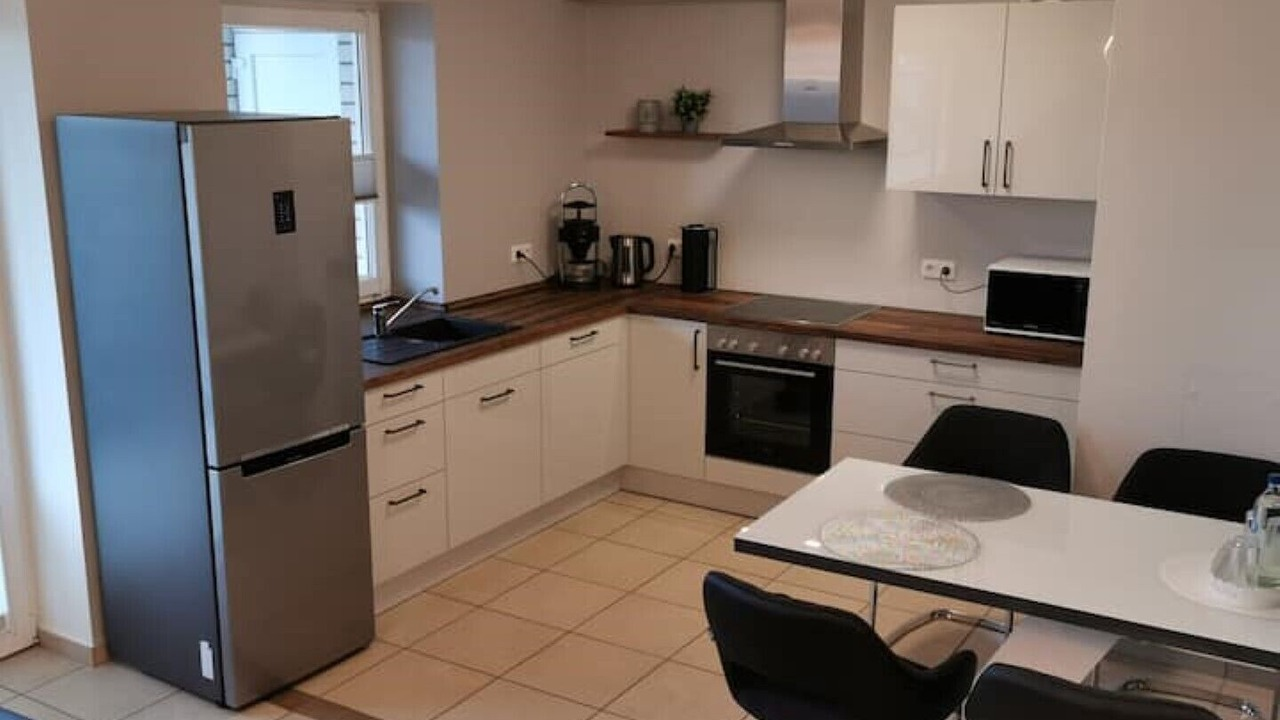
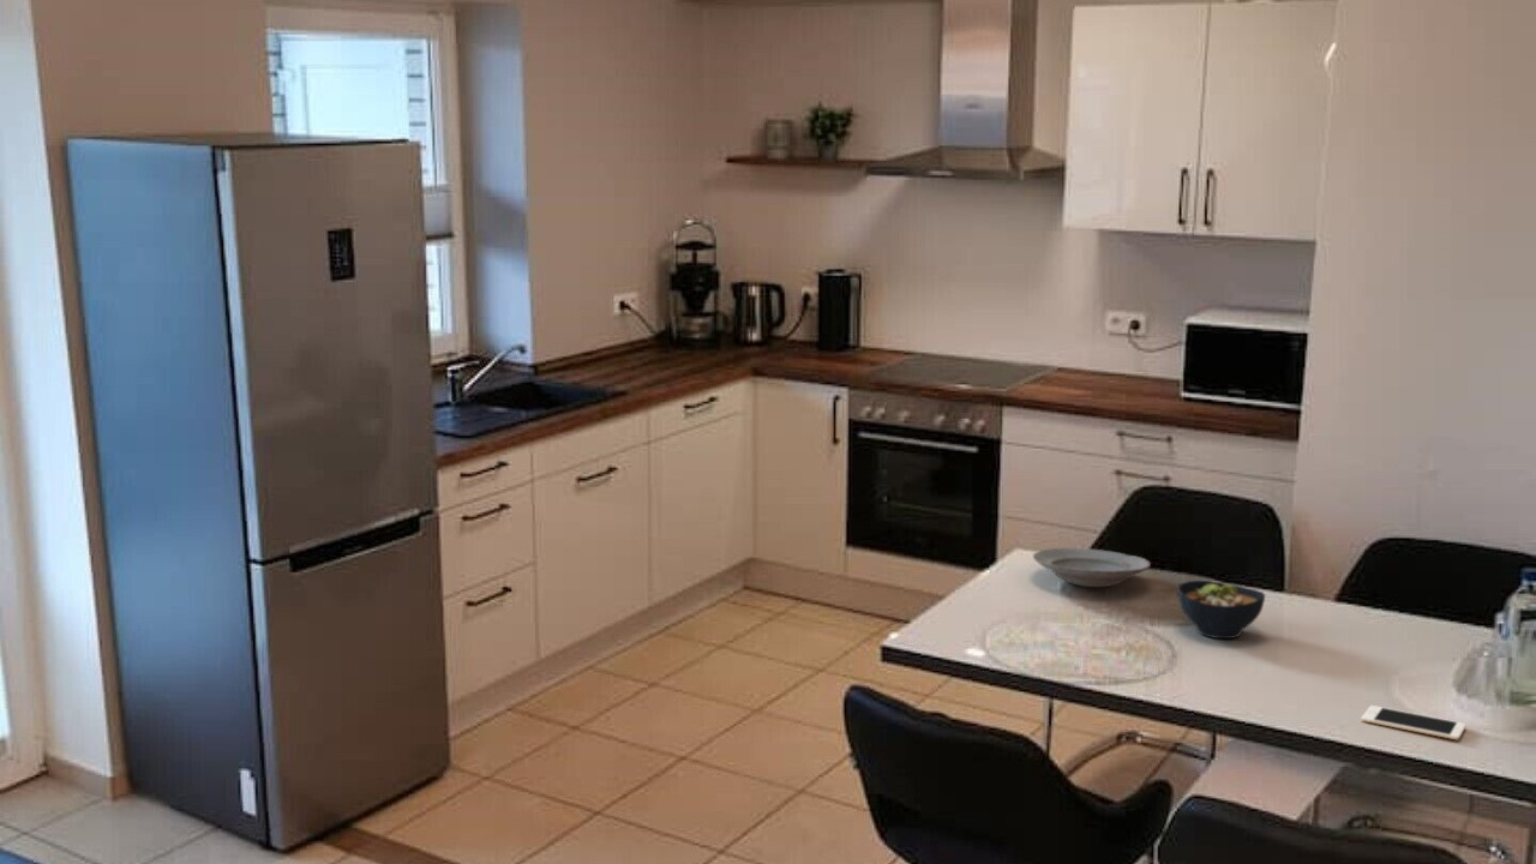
+ bowl (1219, 608)
+ cell phone (1412, 721)
+ plate (1091, 569)
